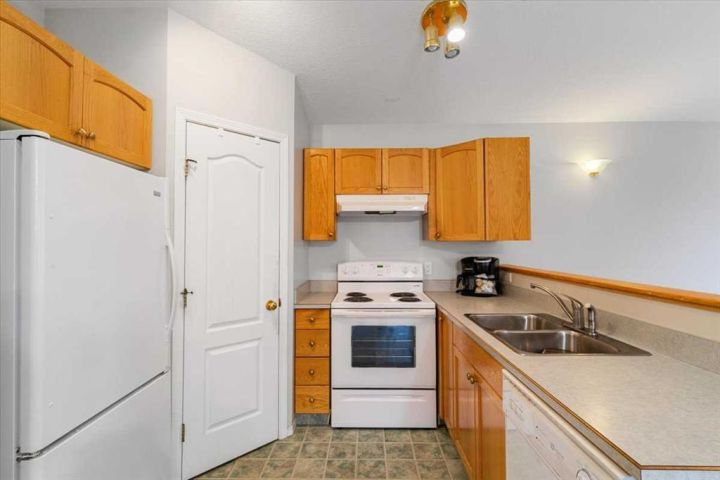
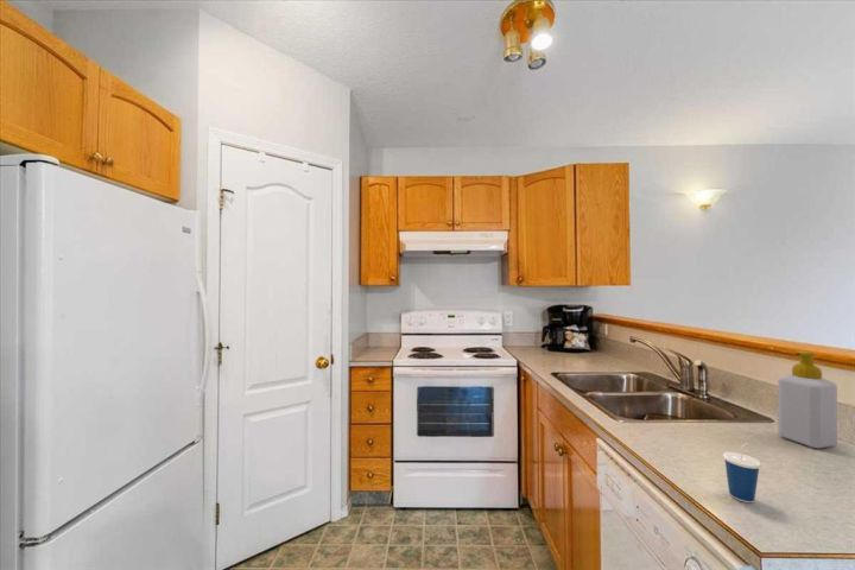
+ soap bottle (806, 395)
+ cup (741, 467)
